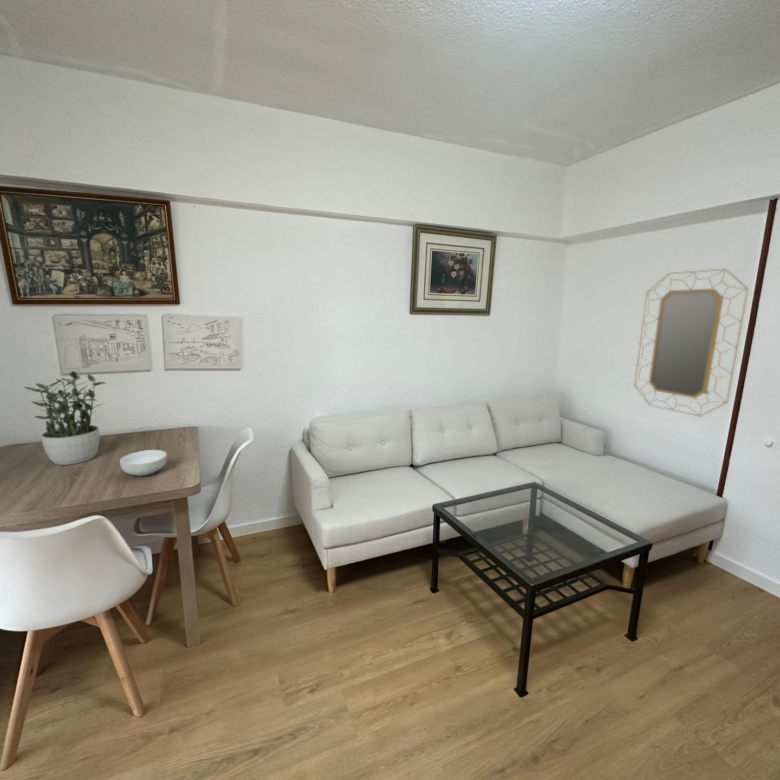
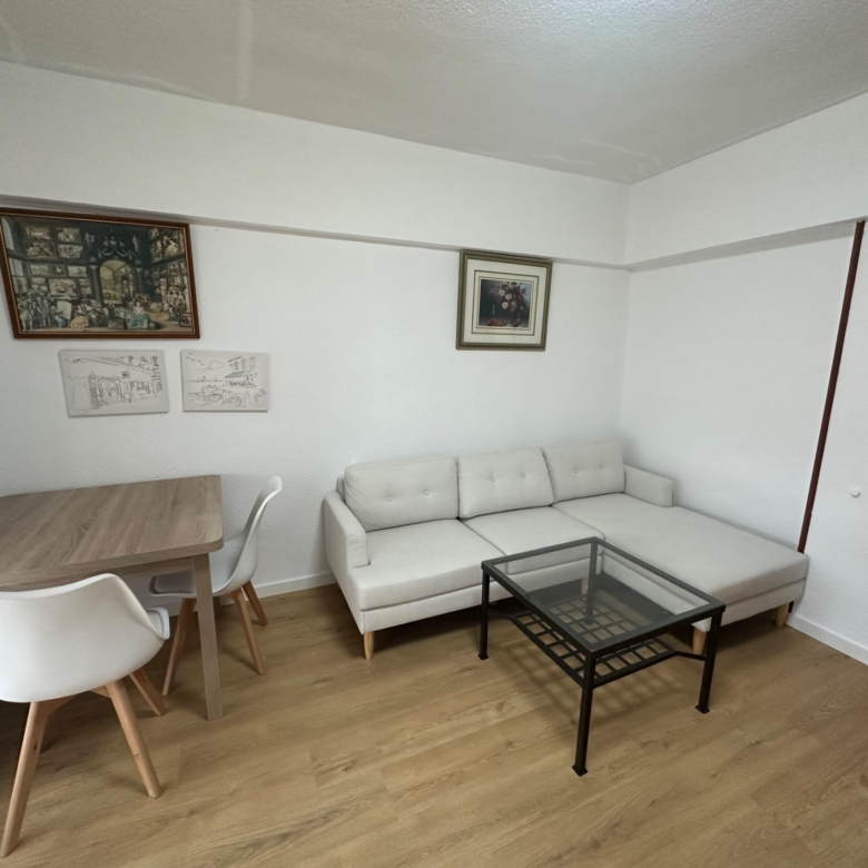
- home mirror (681, 343)
- potted plant (72, 416)
- cereal bowl (144, 464)
